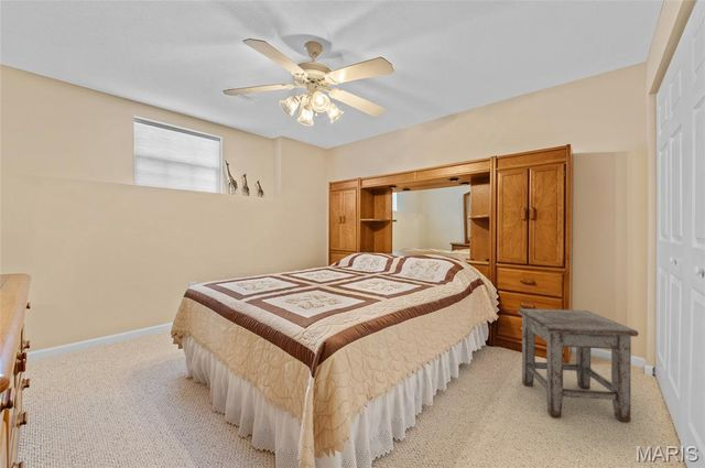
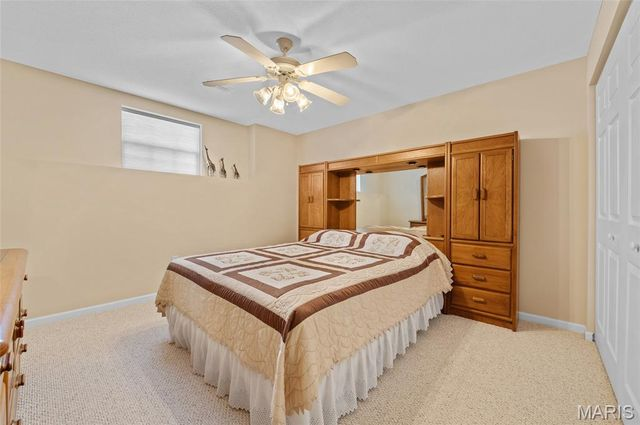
- stool (570, 363)
